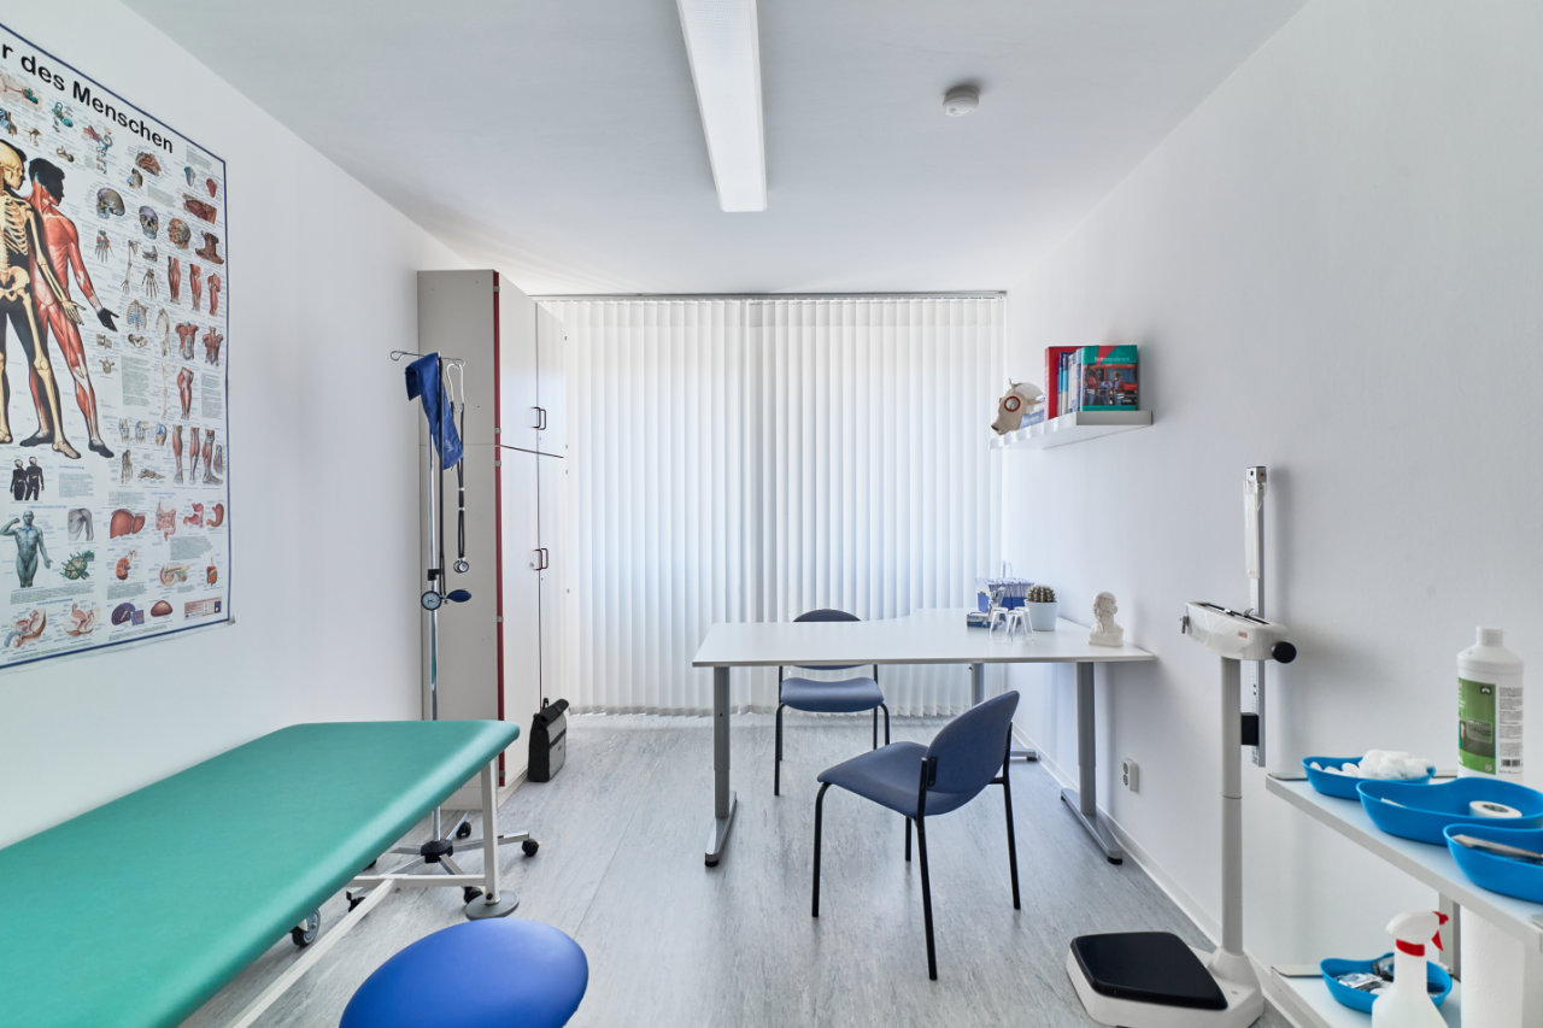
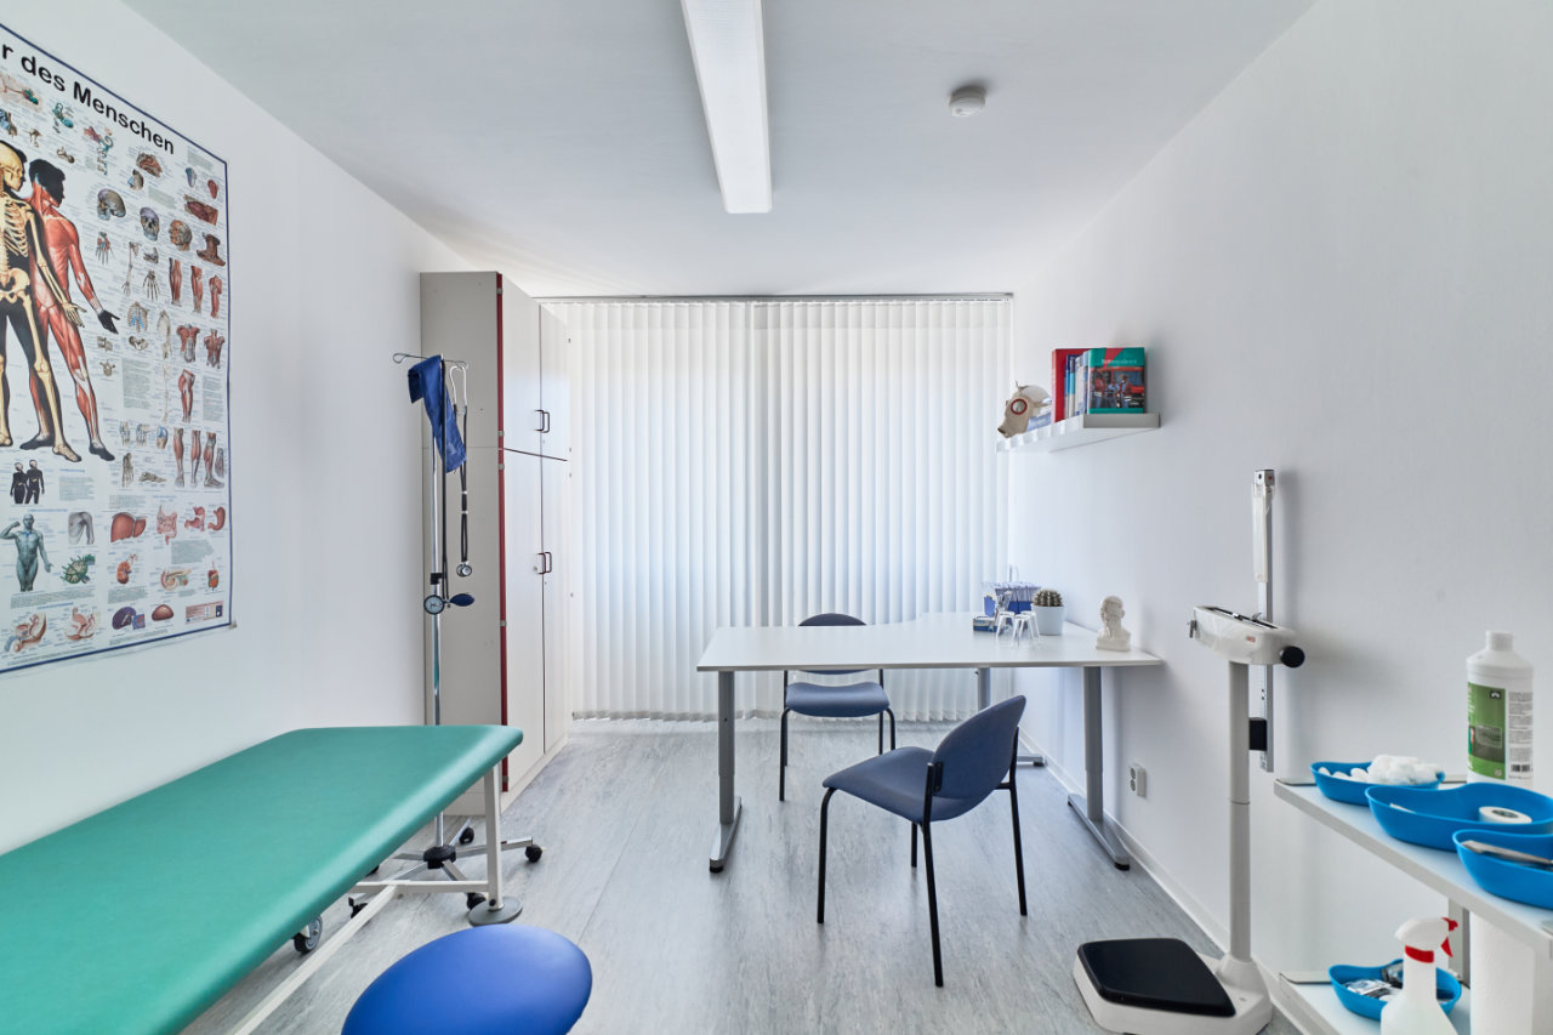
- backpack (547, 735)
